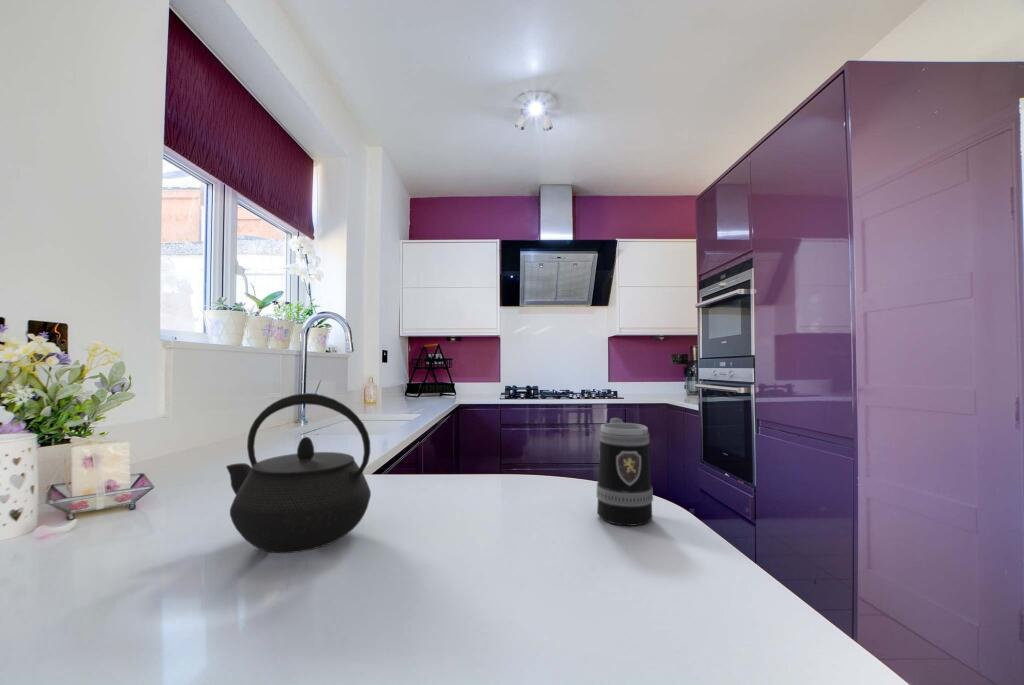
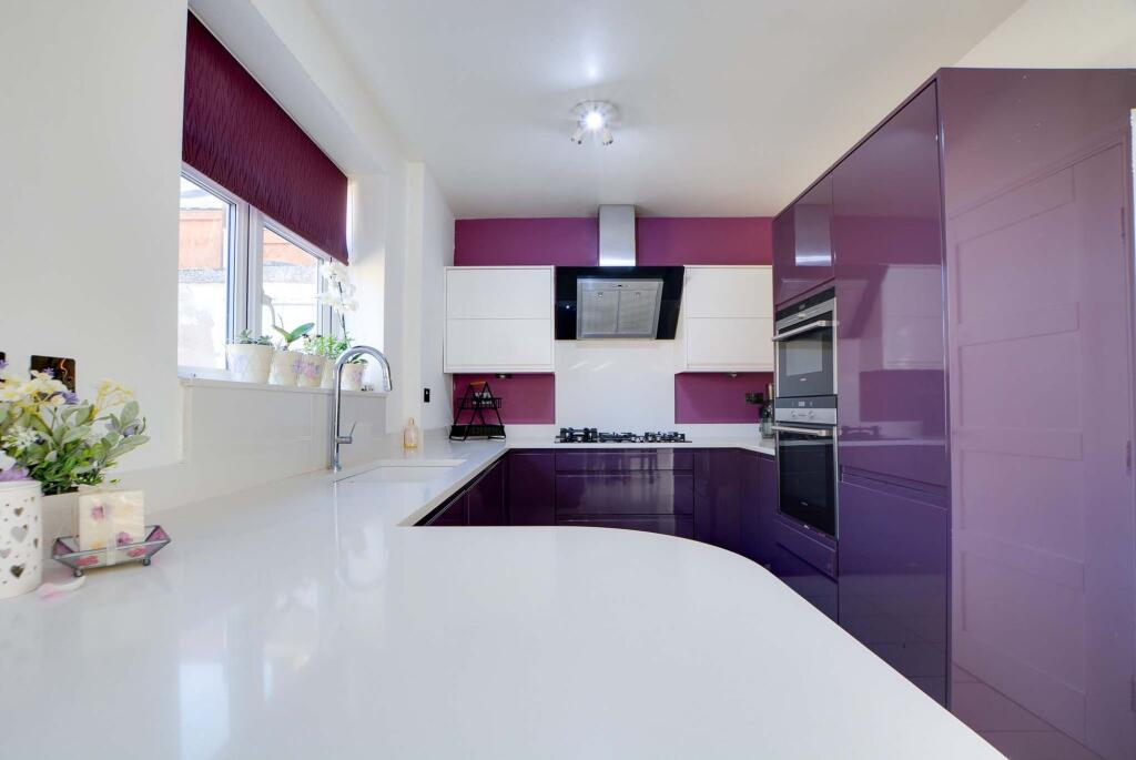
- mug (622, 466)
- kettle (296, 465)
